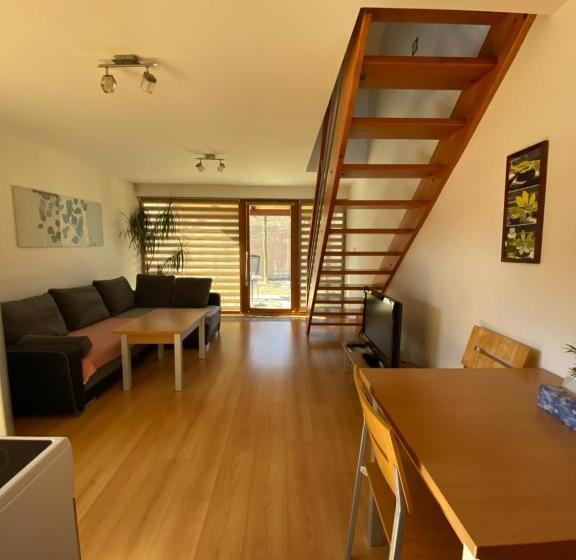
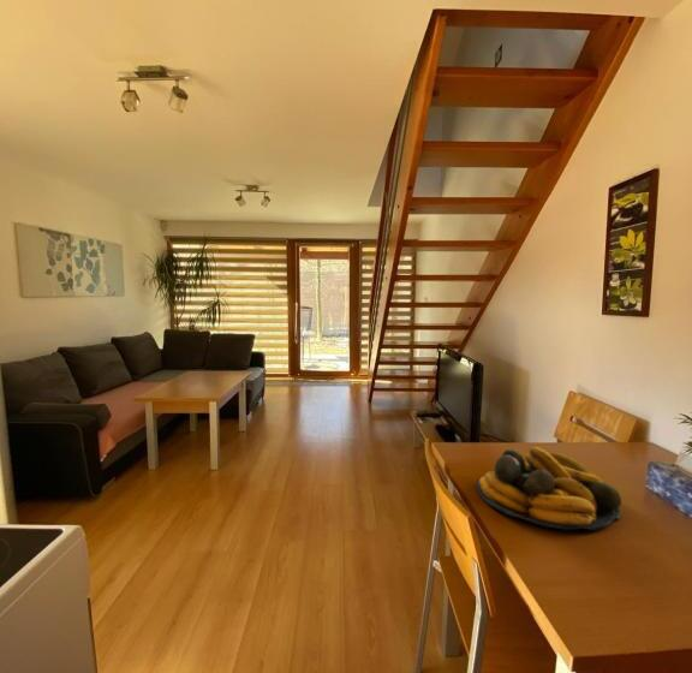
+ fruit bowl (543, 475)
